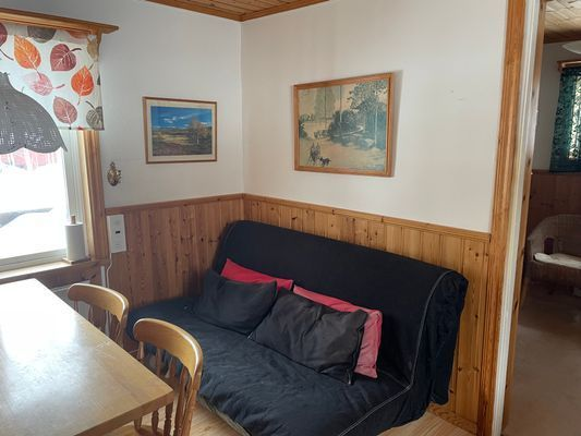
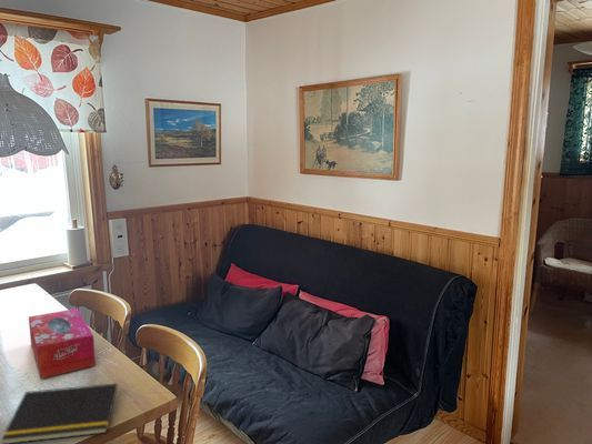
+ tissue box (60, 340)
+ notepad (63, 411)
